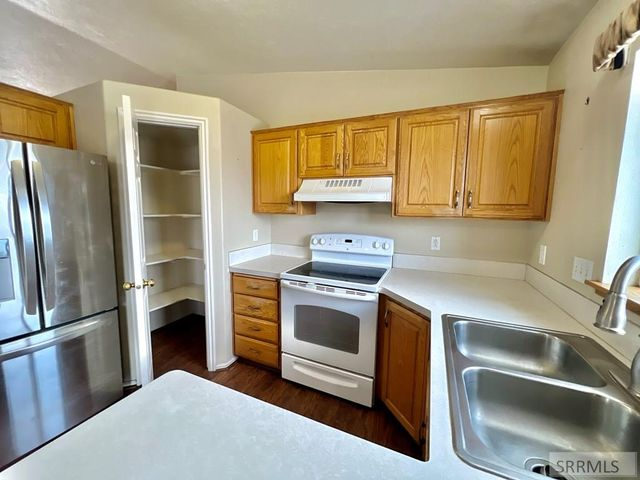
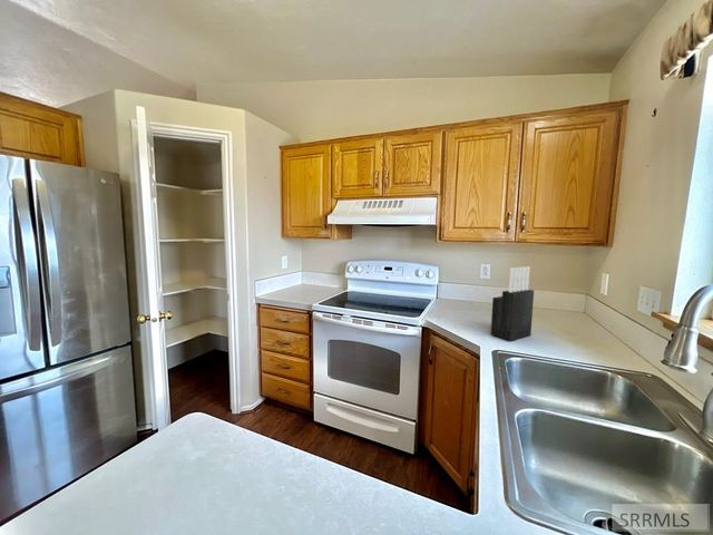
+ knife block (510, 301)
